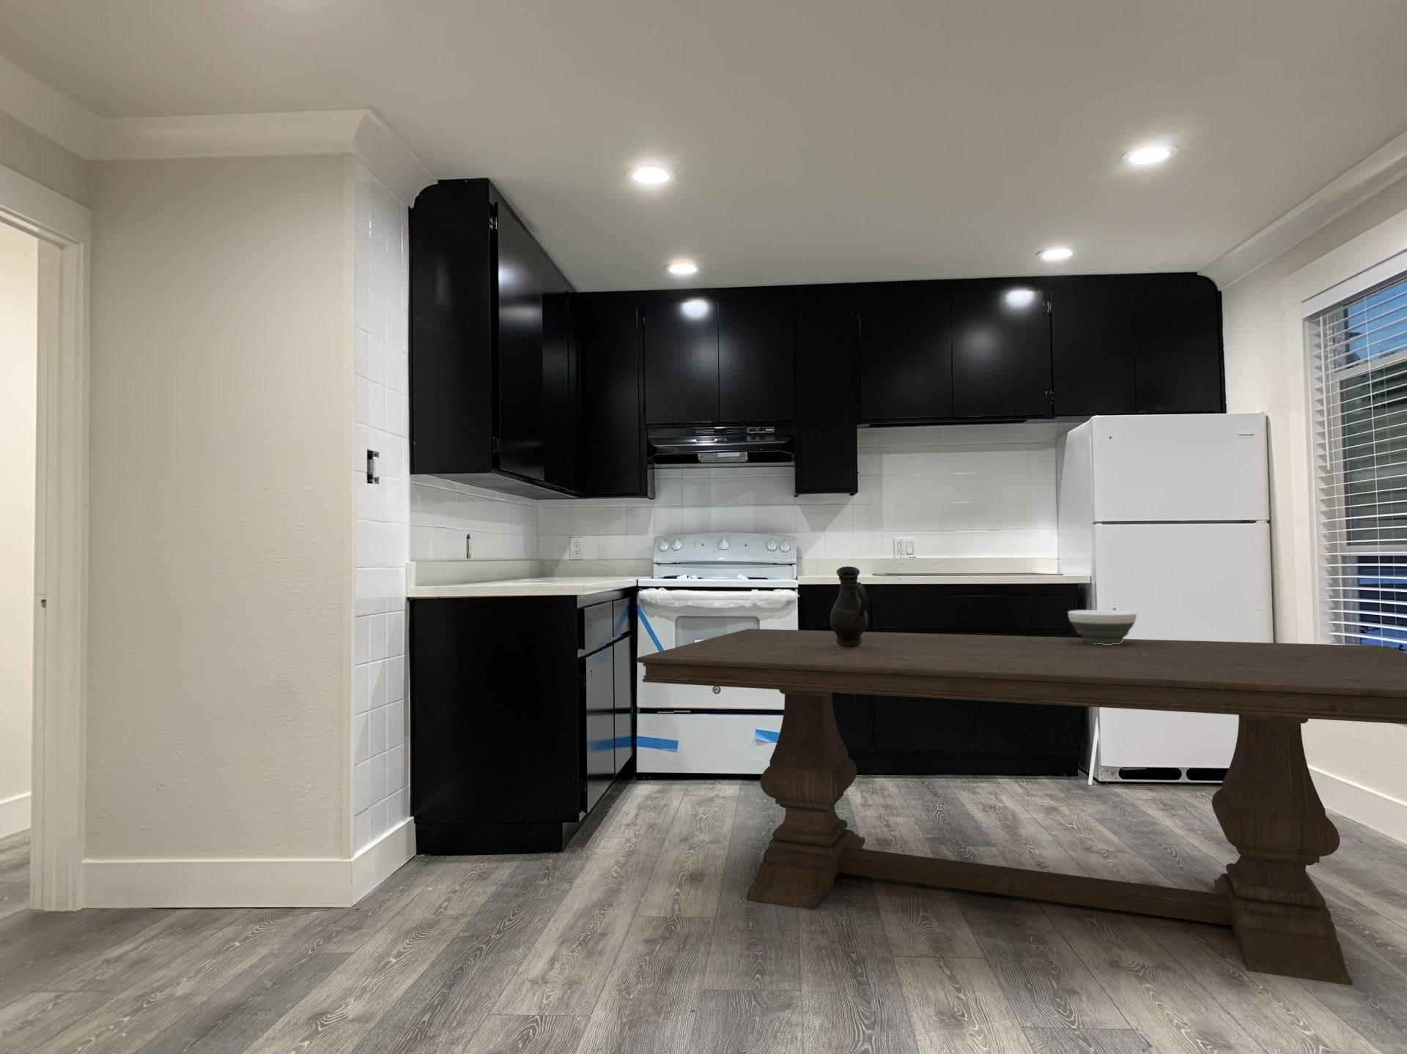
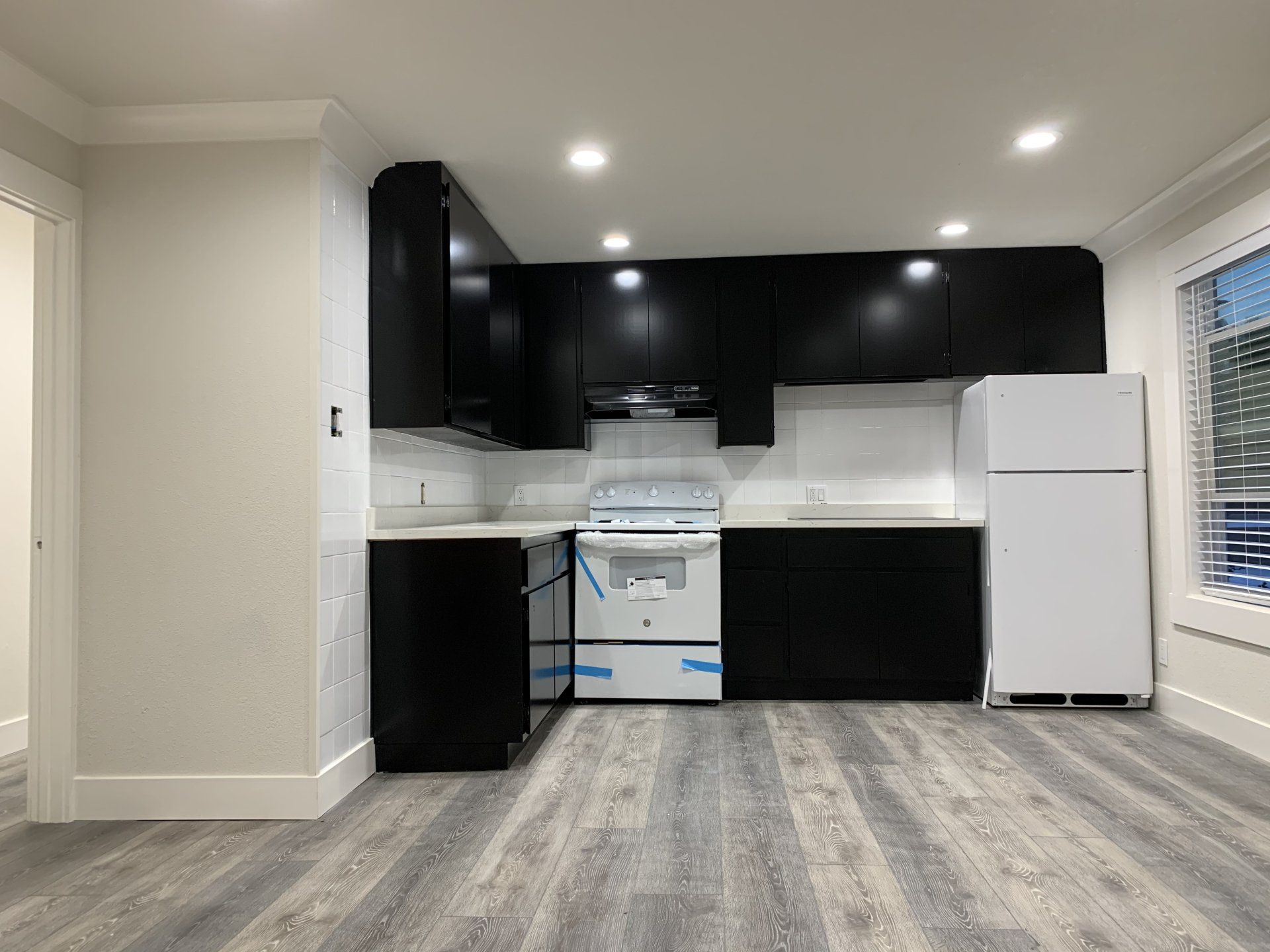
- dining table (1023, 703)
- jug (849, 606)
- bowl (1102, 627)
